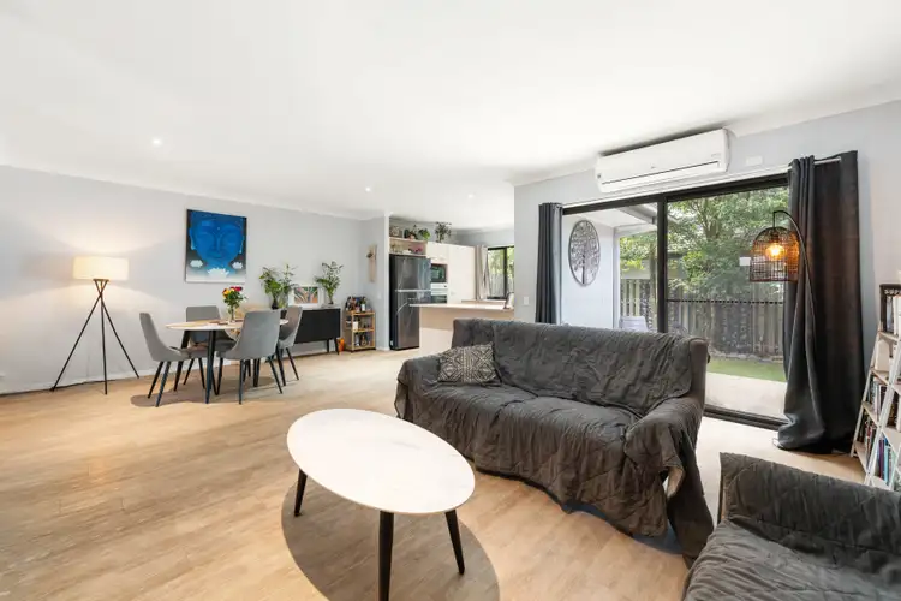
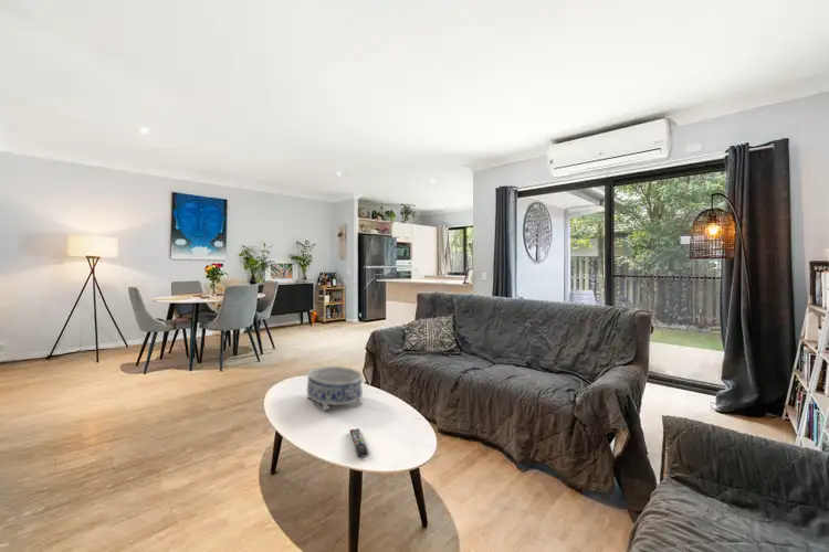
+ remote control (358, 440)
+ decorative bowl (334, 386)
